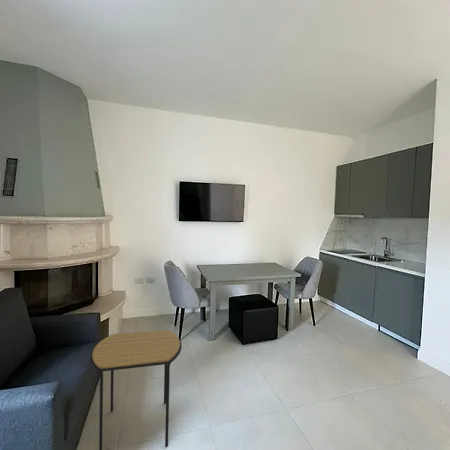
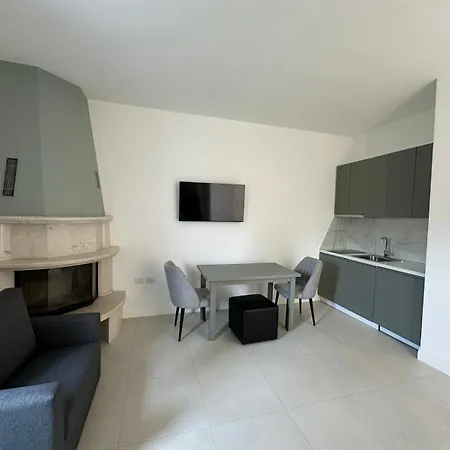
- side table (136, 367)
